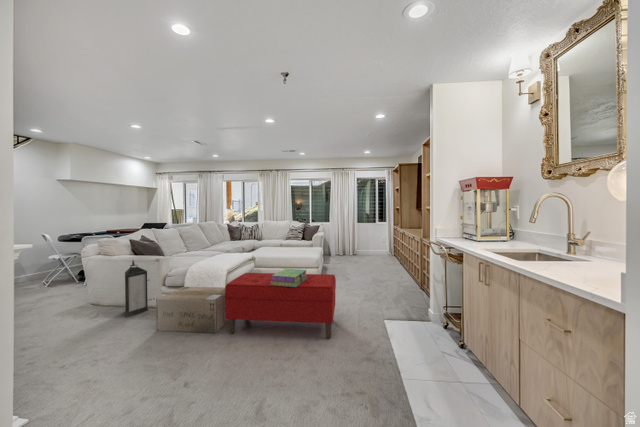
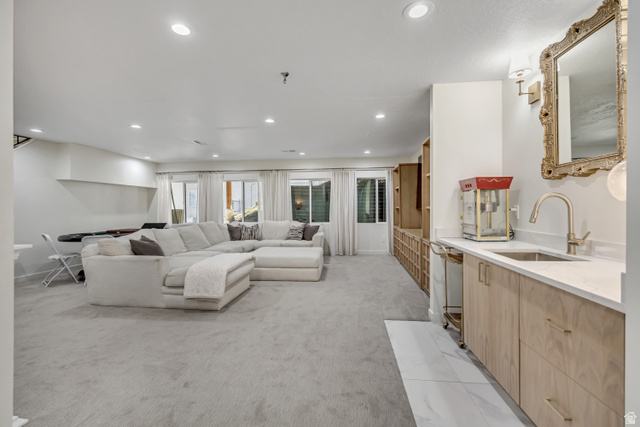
- cardboard box (198, 307)
- bench (284, 302)
- lantern (136, 285)
- stack of books (289, 276)
